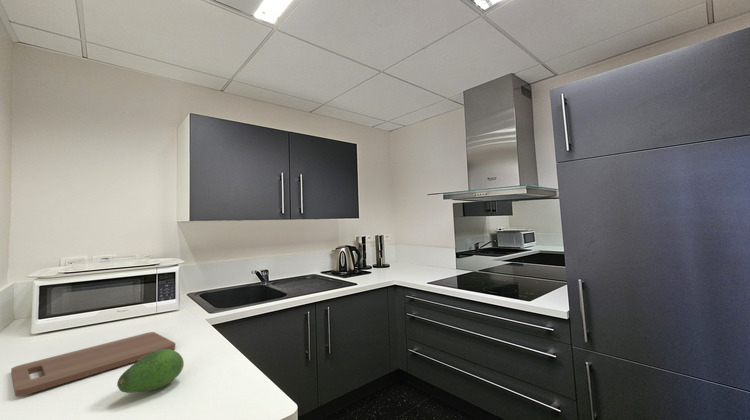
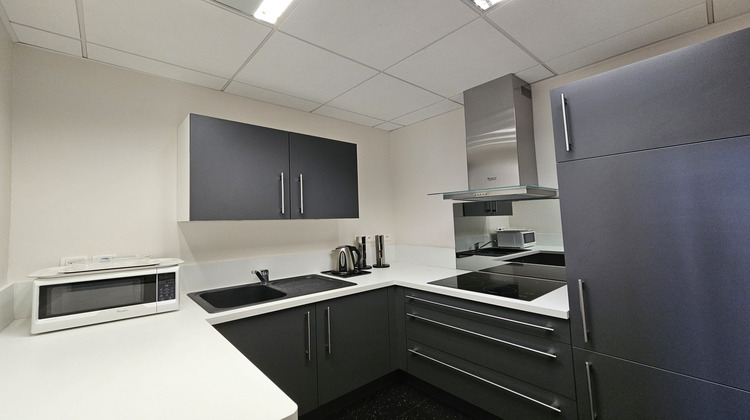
- fruit (152, 371)
- cutting board (99, 357)
